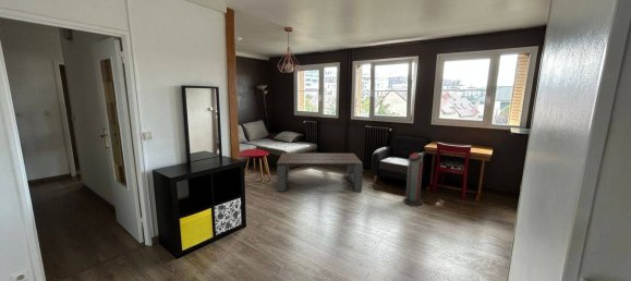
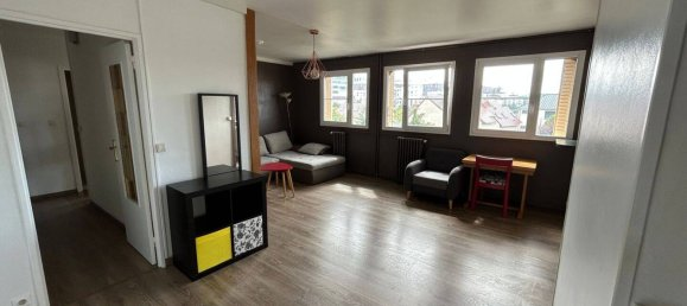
- air purifier (414, 178)
- coffee table (318, 166)
